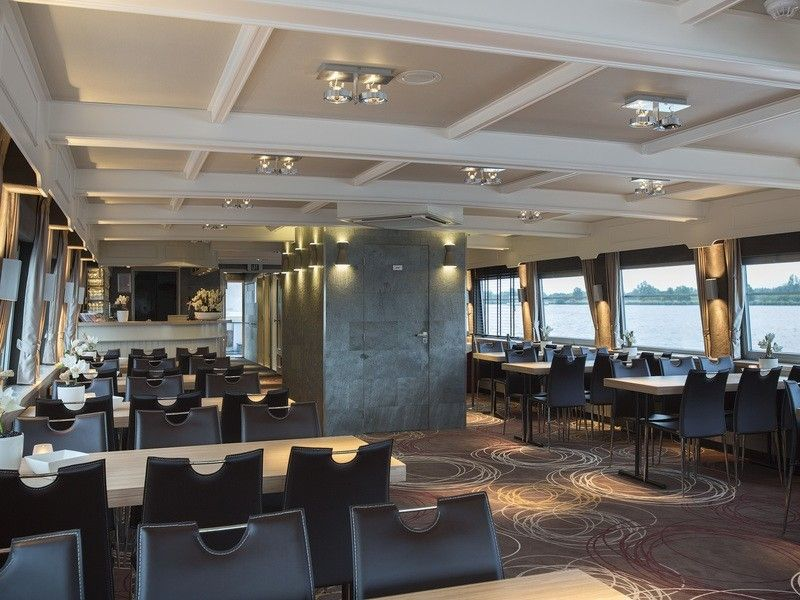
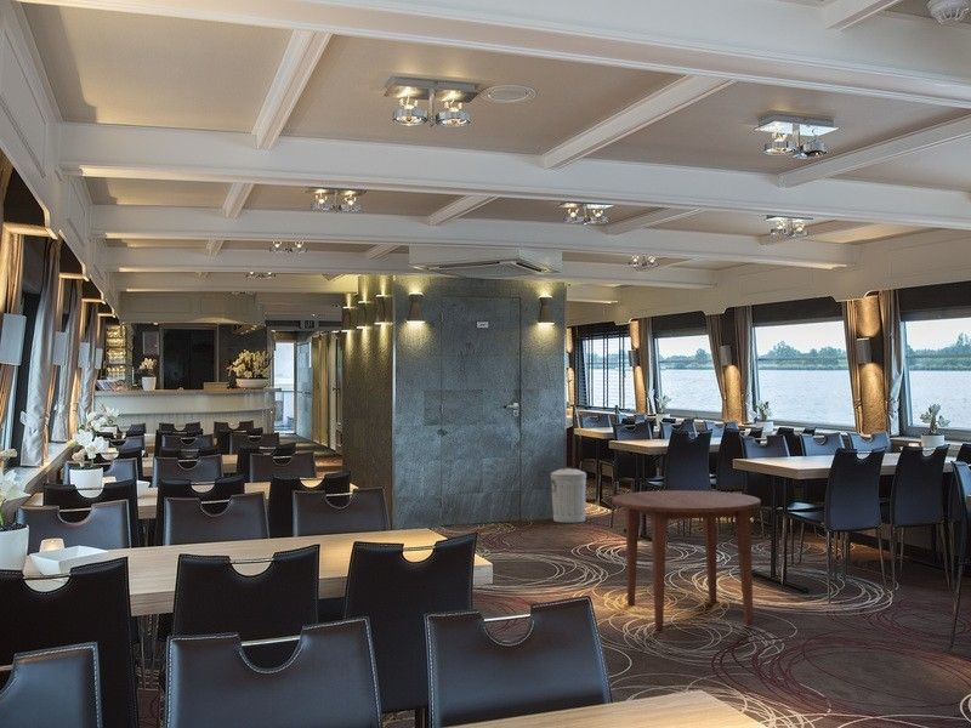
+ dining table (705, 552)
+ trash can (568, 493)
